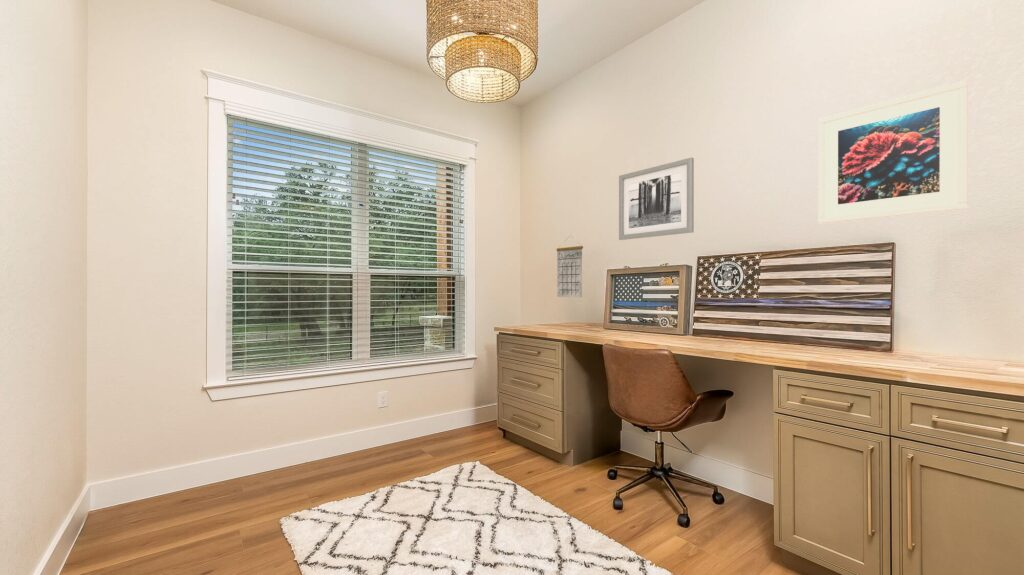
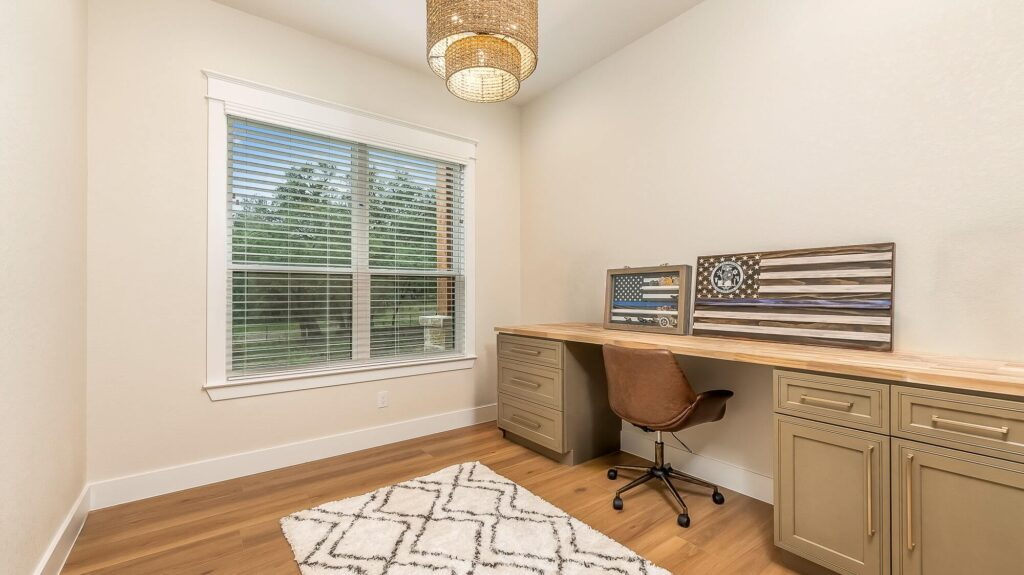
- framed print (885, 159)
- wall art (653, 202)
- calendar (569, 266)
